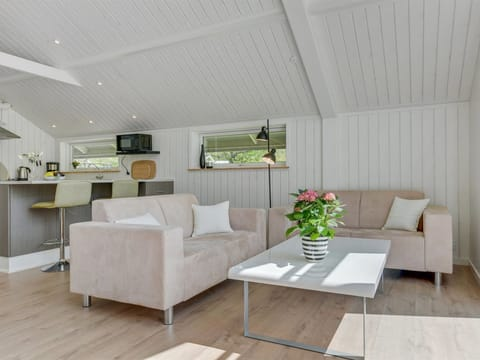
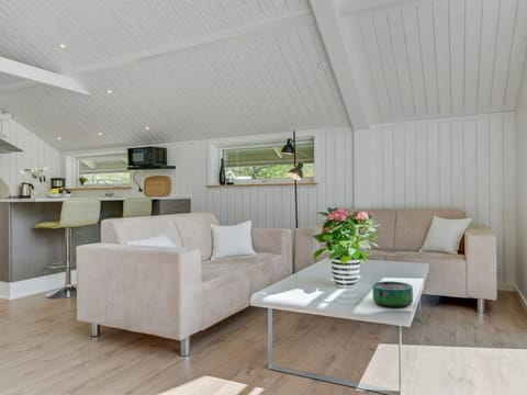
+ decorative bowl (392, 293)
